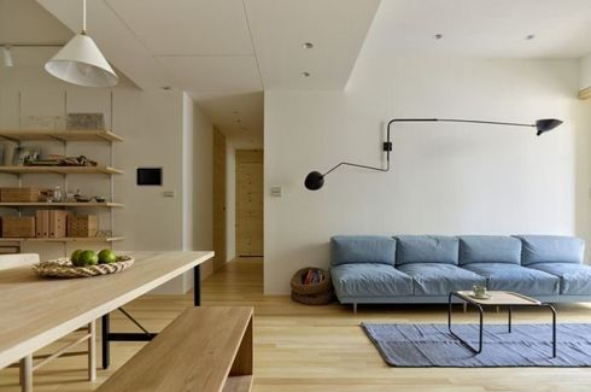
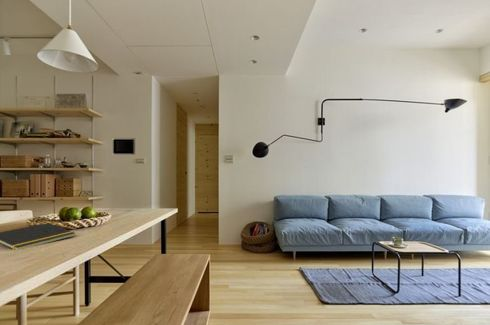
+ notepad (34, 235)
